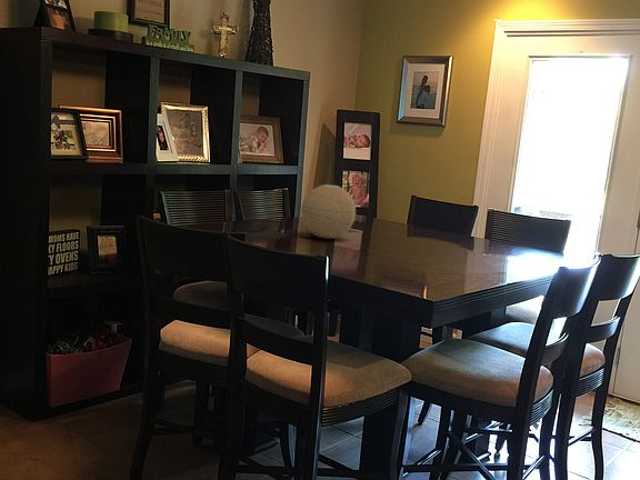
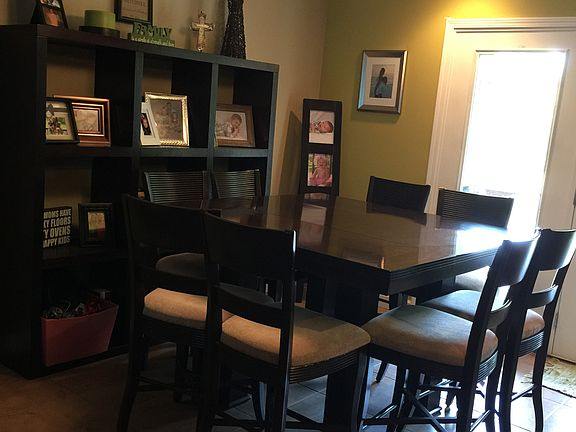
- decorative orb (328, 211)
